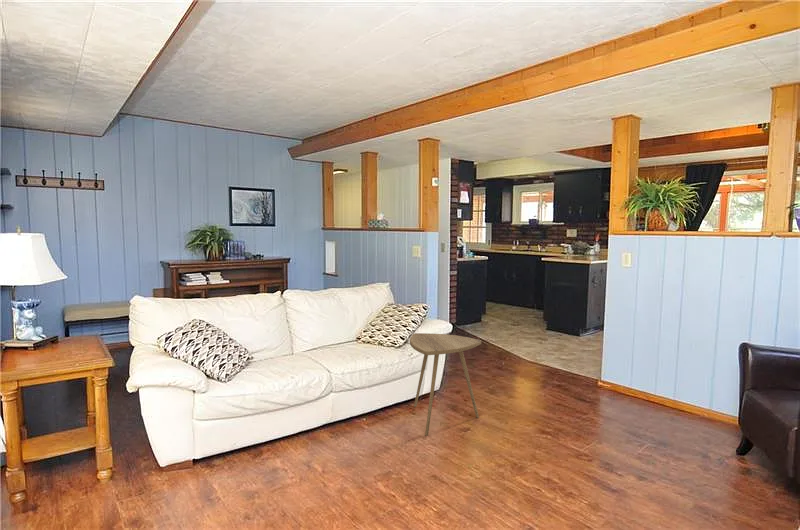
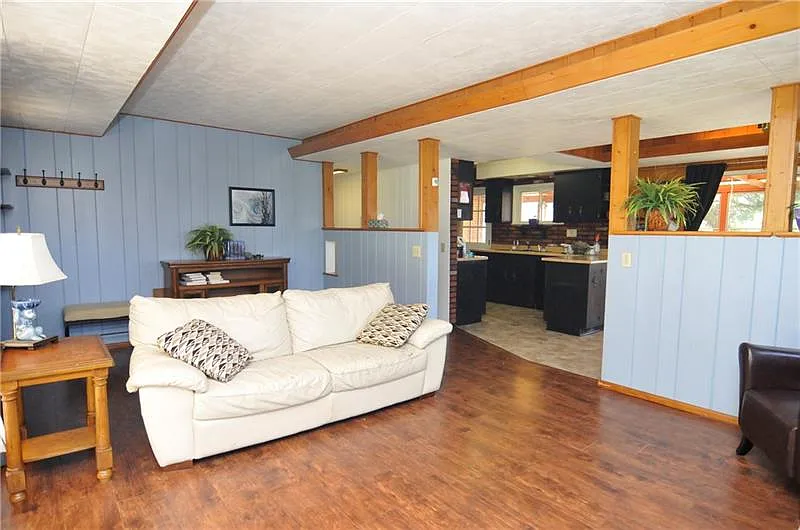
- side table (435, 378)
